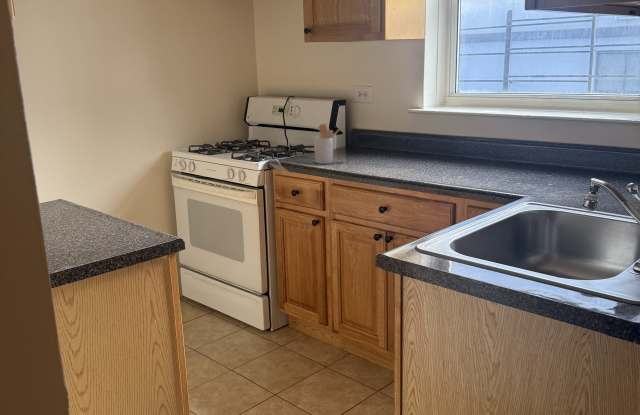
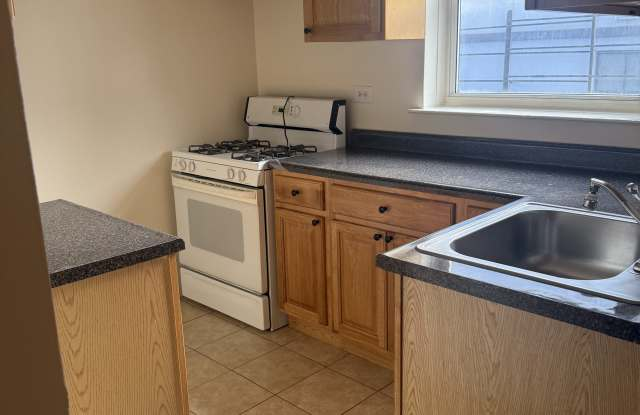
- utensil holder (329, 143)
